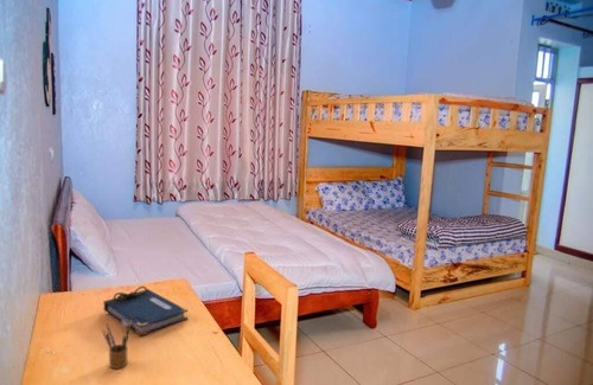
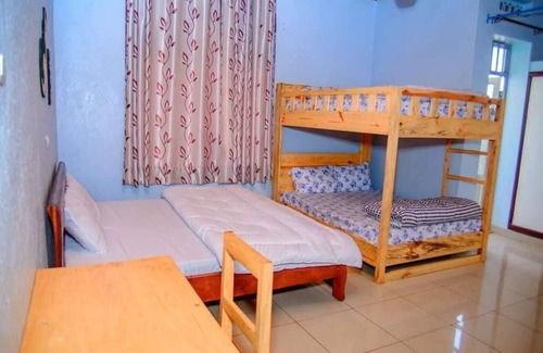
- pencil box (119, 345)
- notebook (144, 307)
